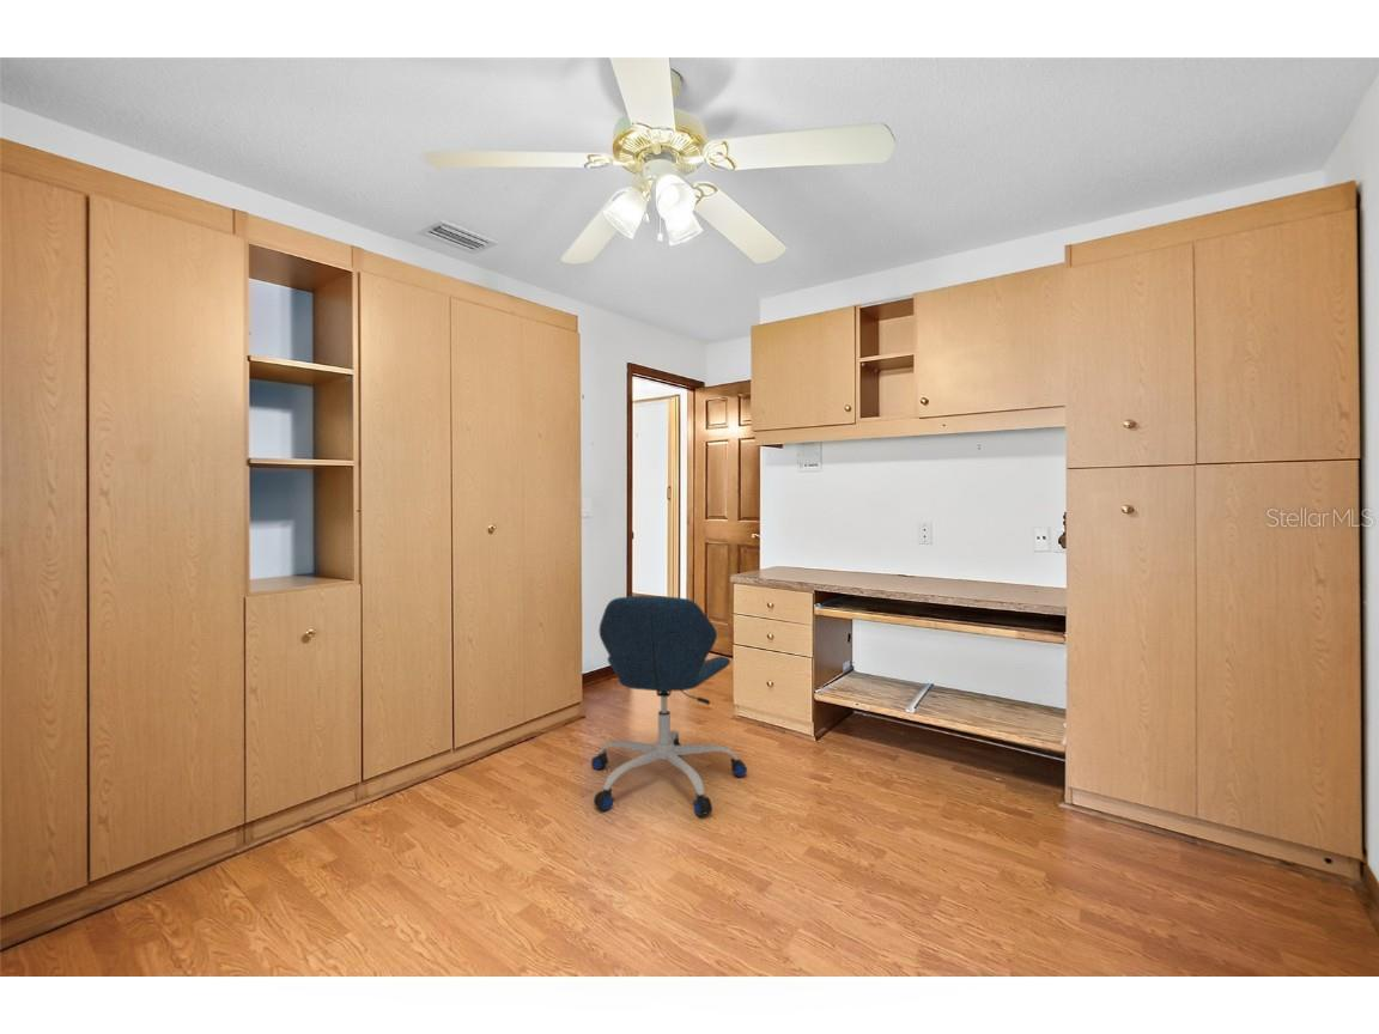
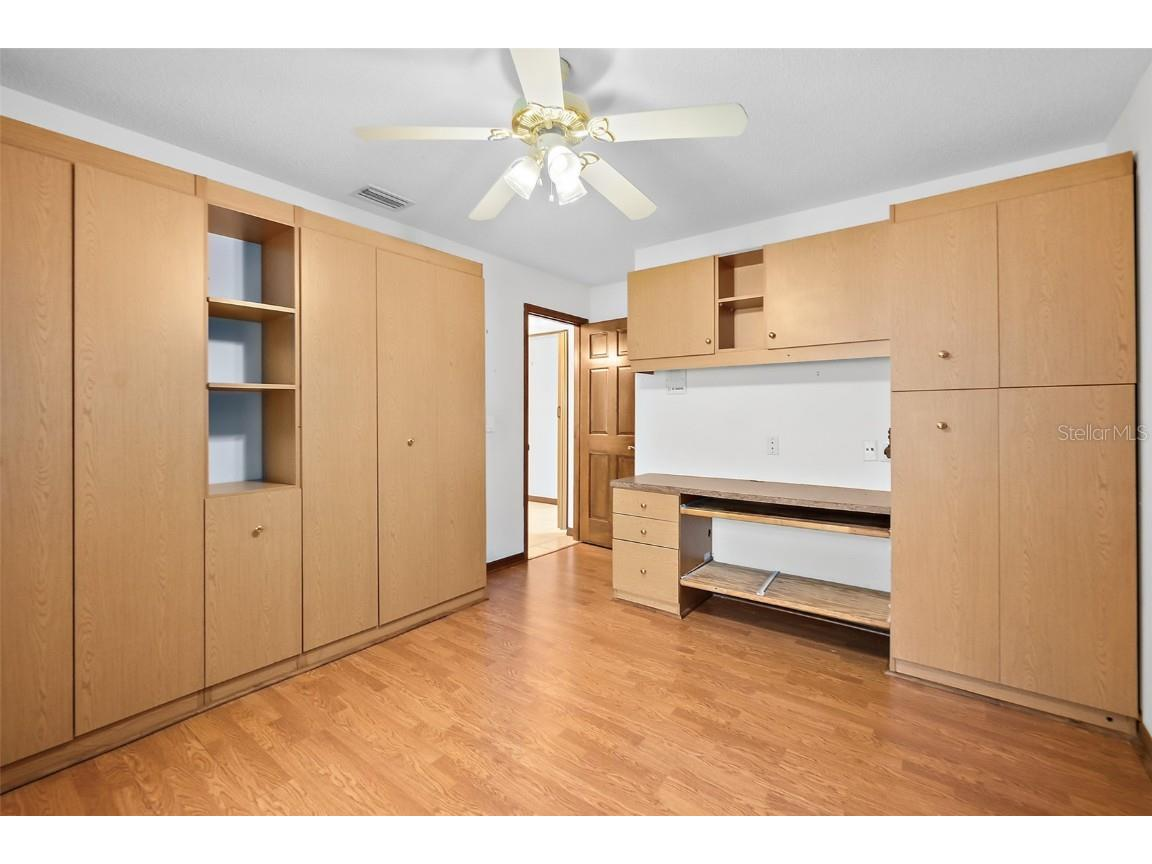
- office chair (664, 683)
